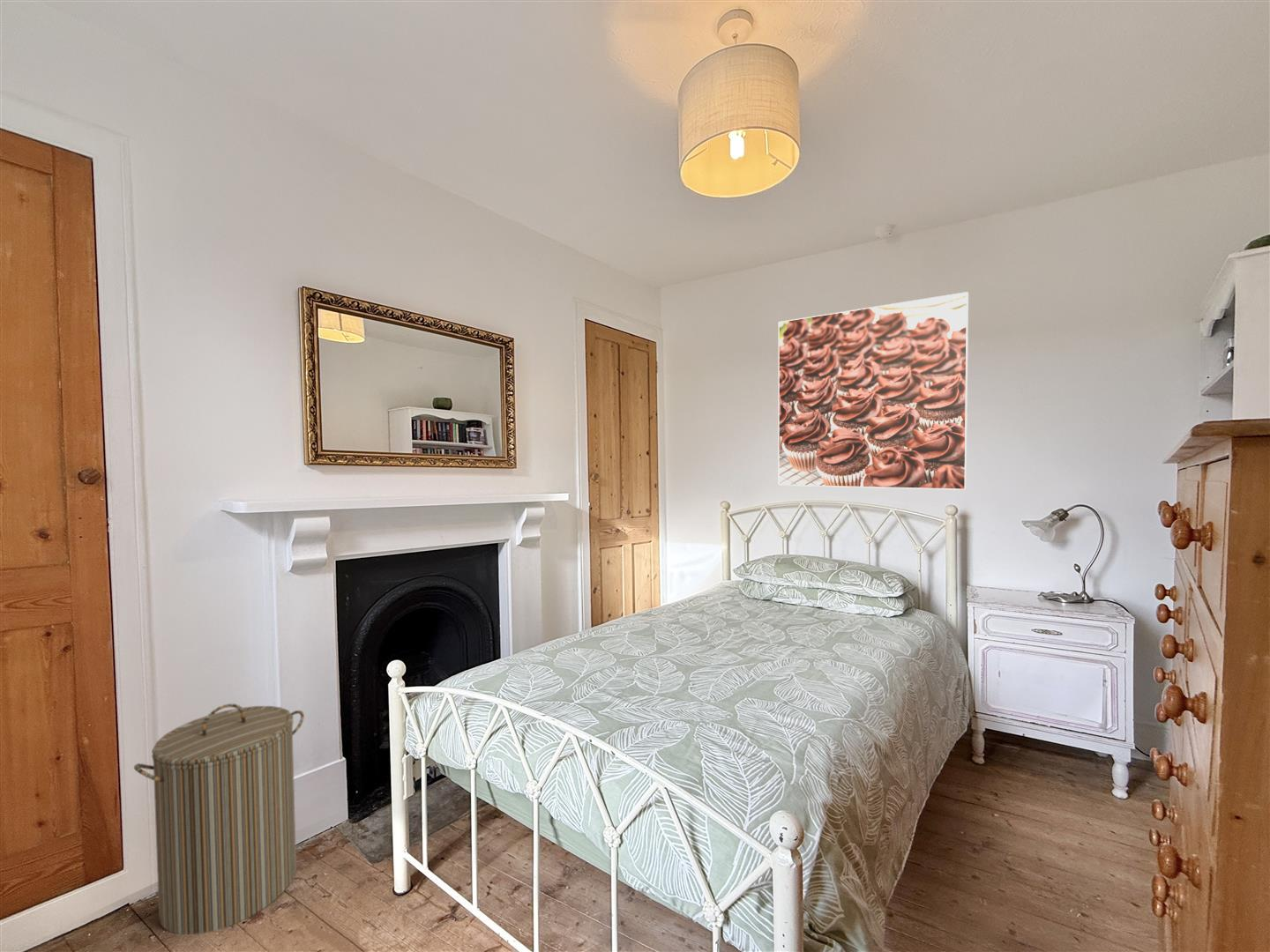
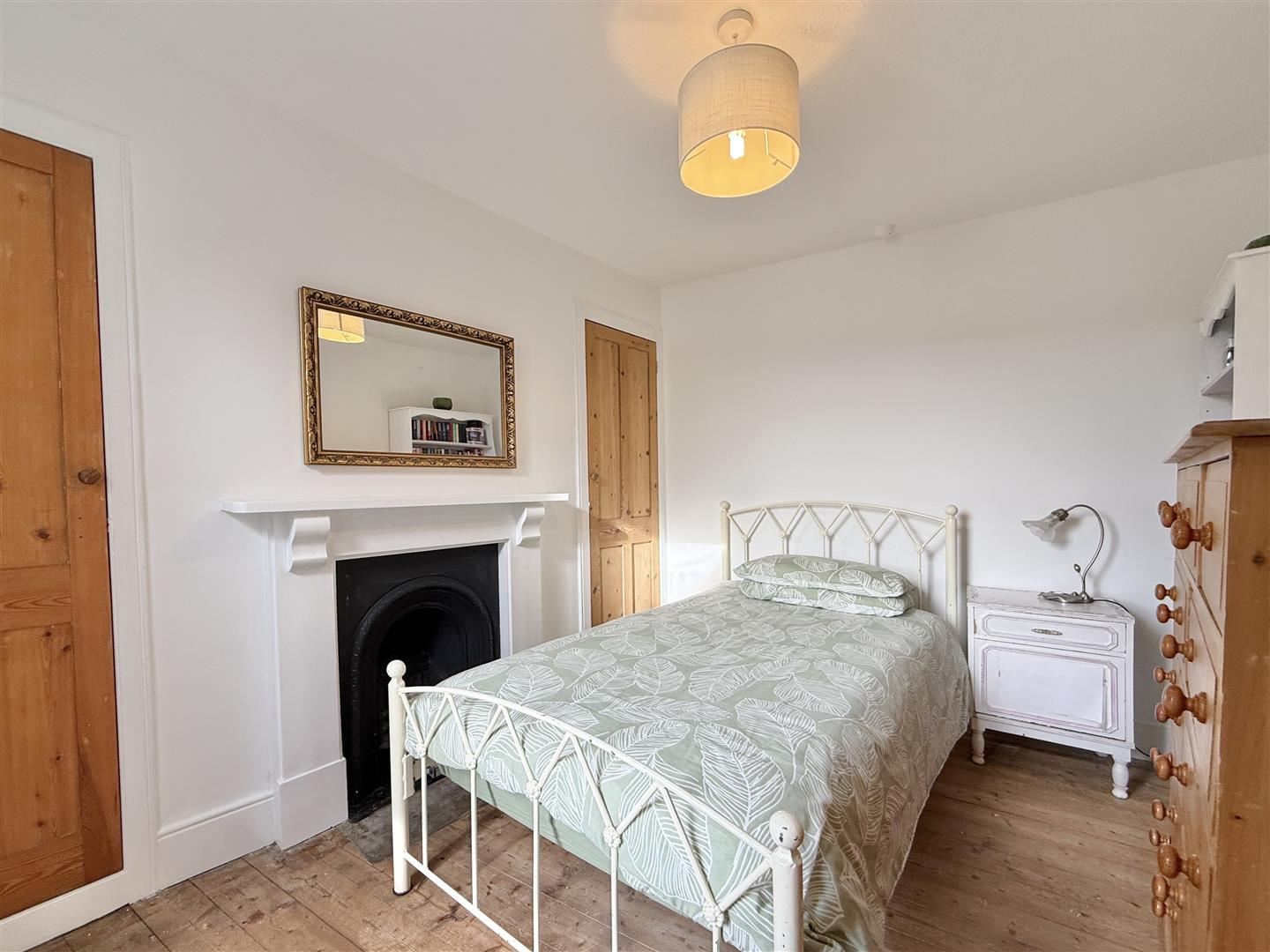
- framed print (863, 398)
- laundry hamper (228, 798)
